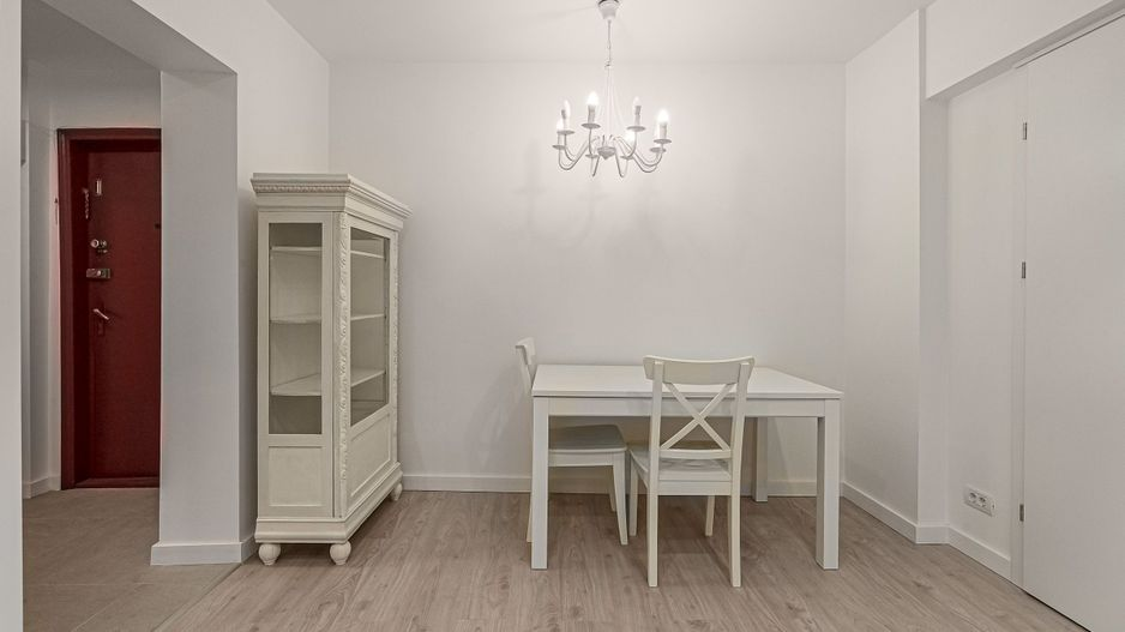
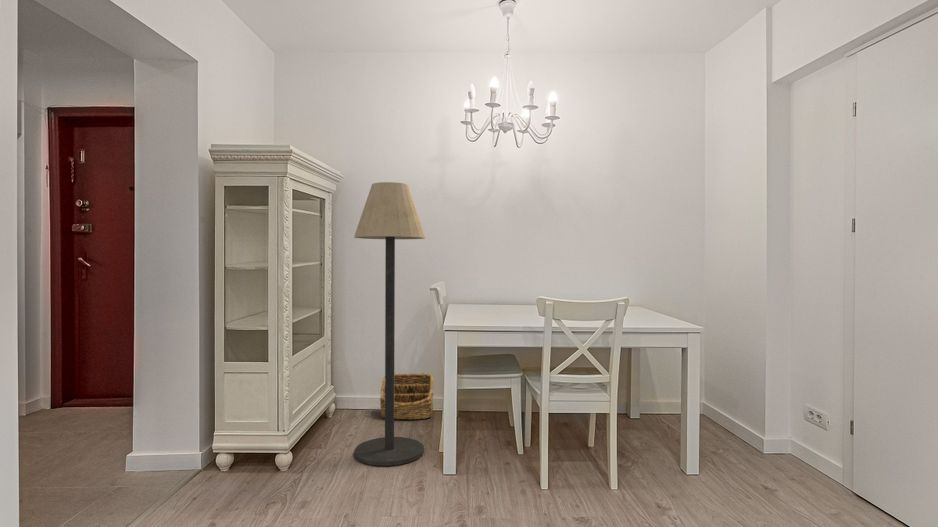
+ basket (406, 395)
+ floor lamp (389, 318)
